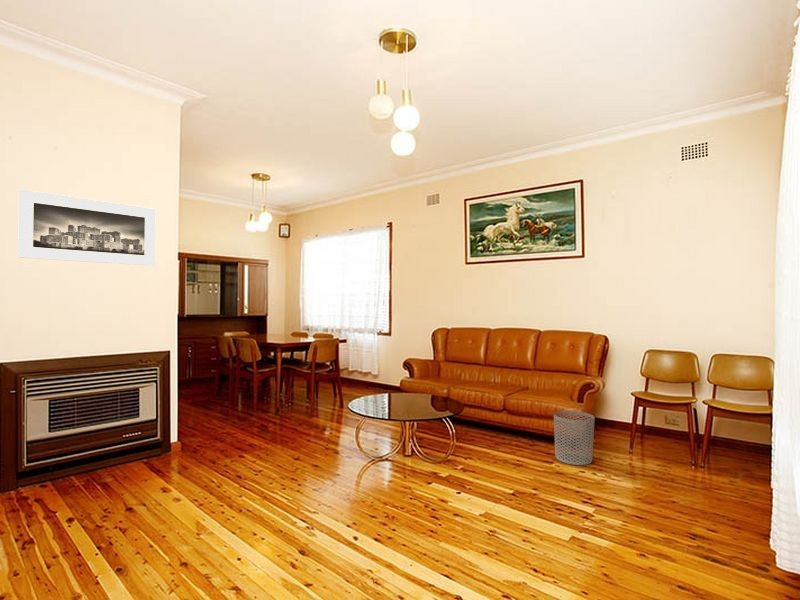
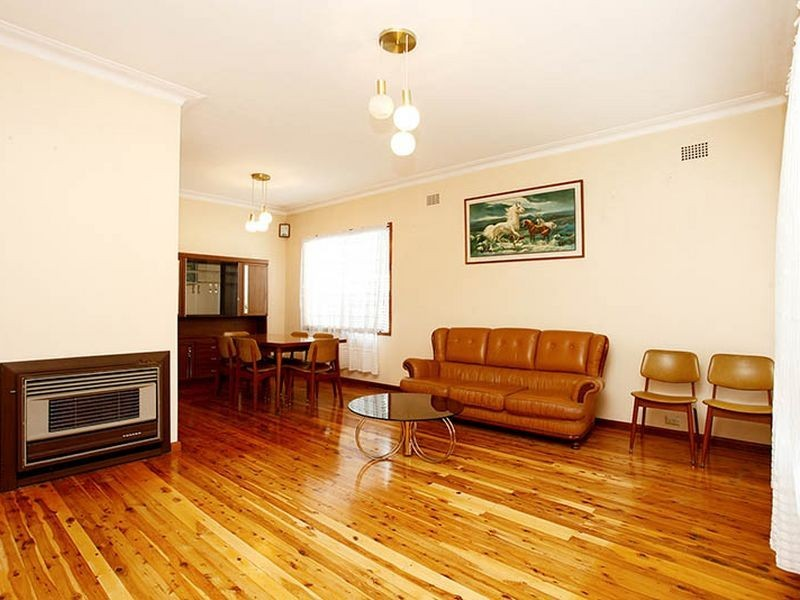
- waste bin (573, 437)
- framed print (93, 231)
